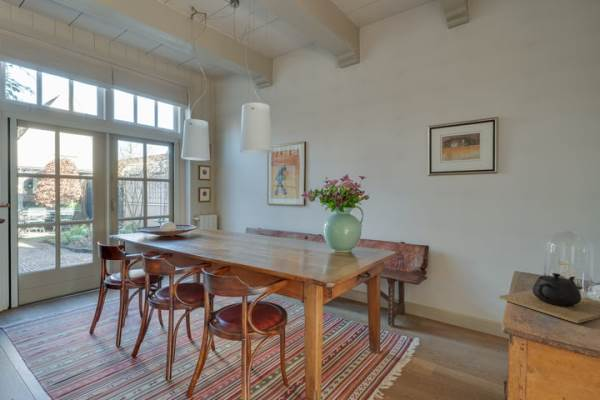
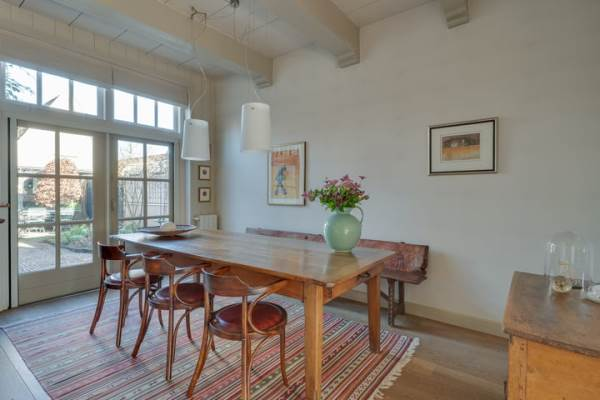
- teapot (557, 288)
